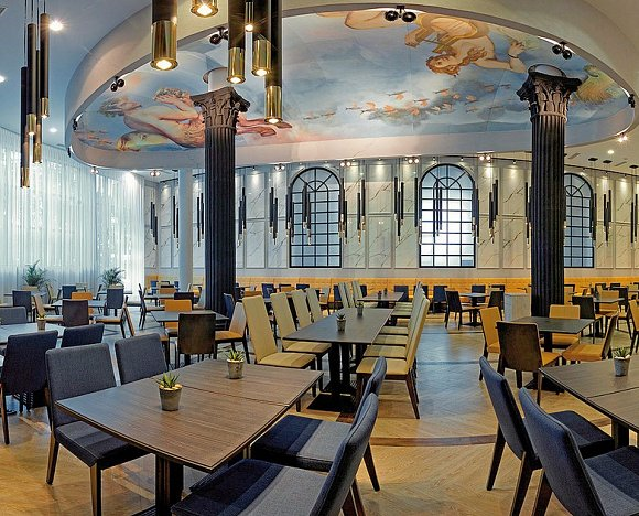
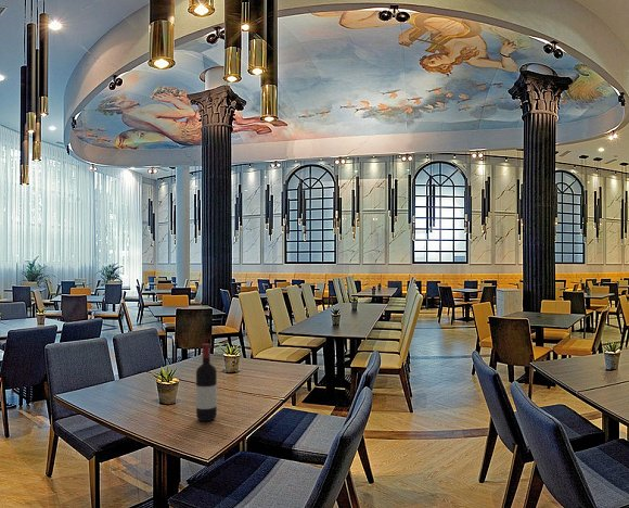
+ wine bottle (206, 381)
